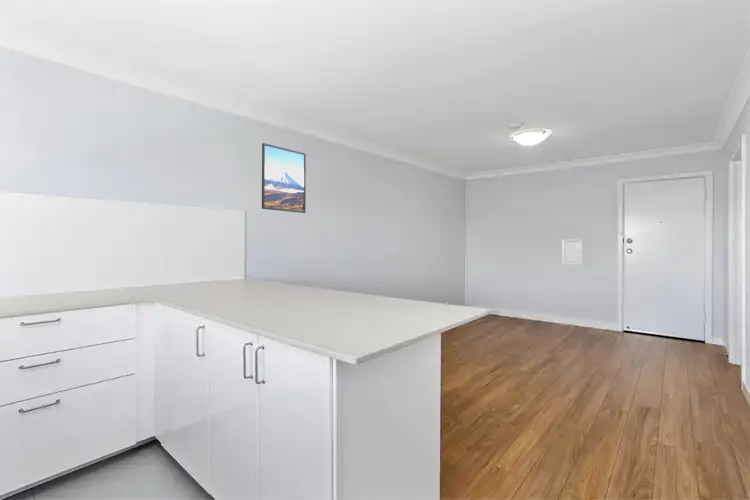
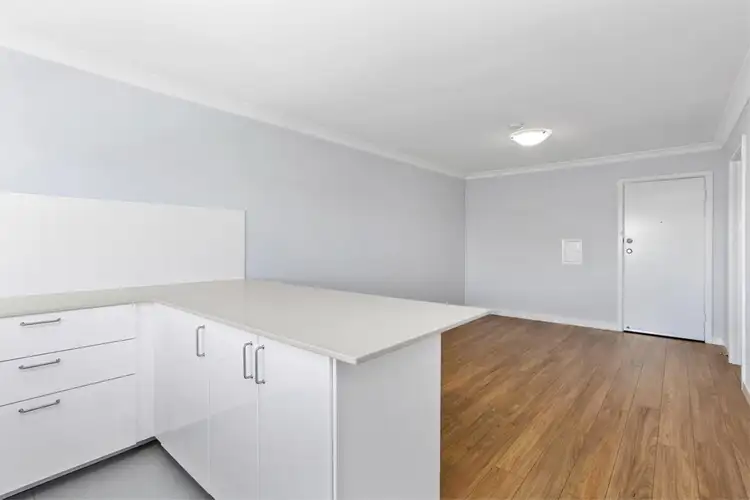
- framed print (284, 179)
